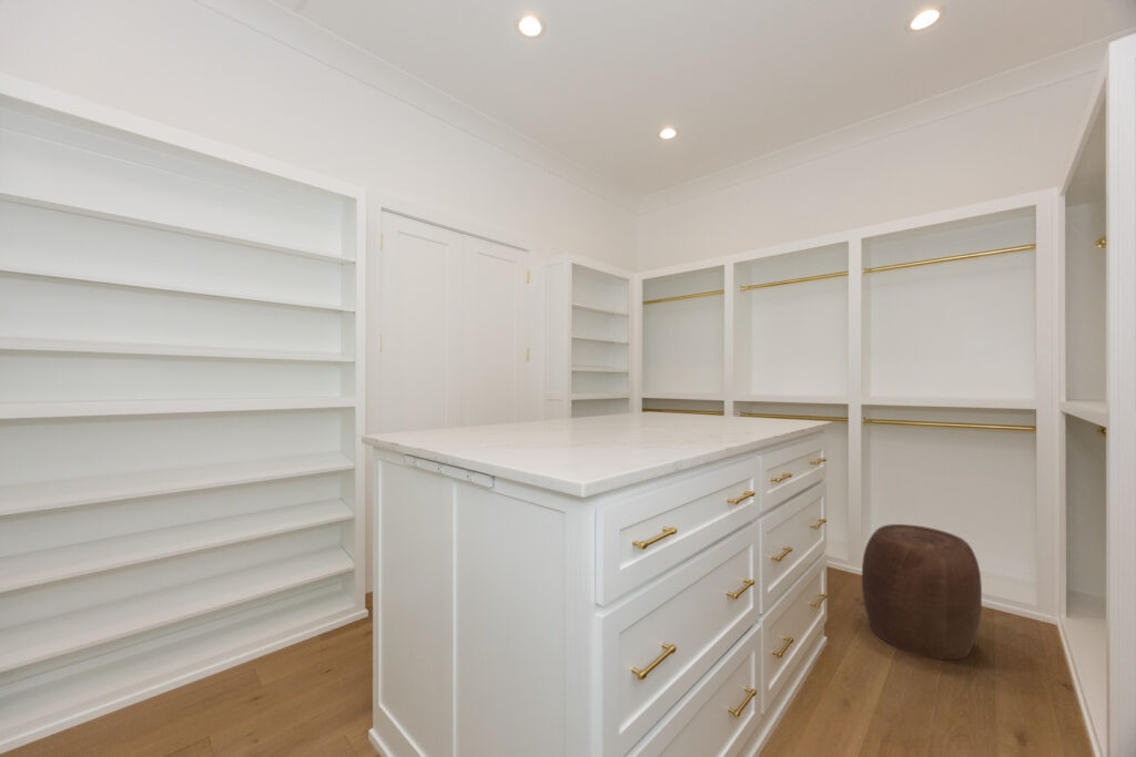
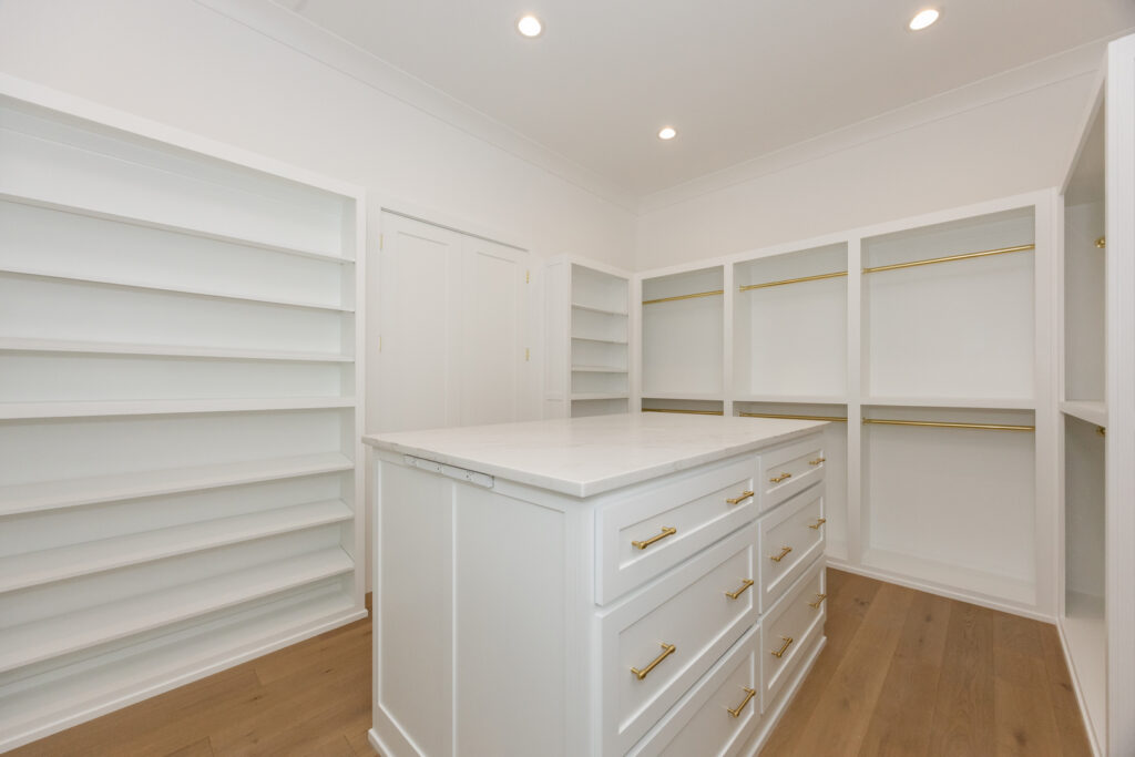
- stool (917, 584)
